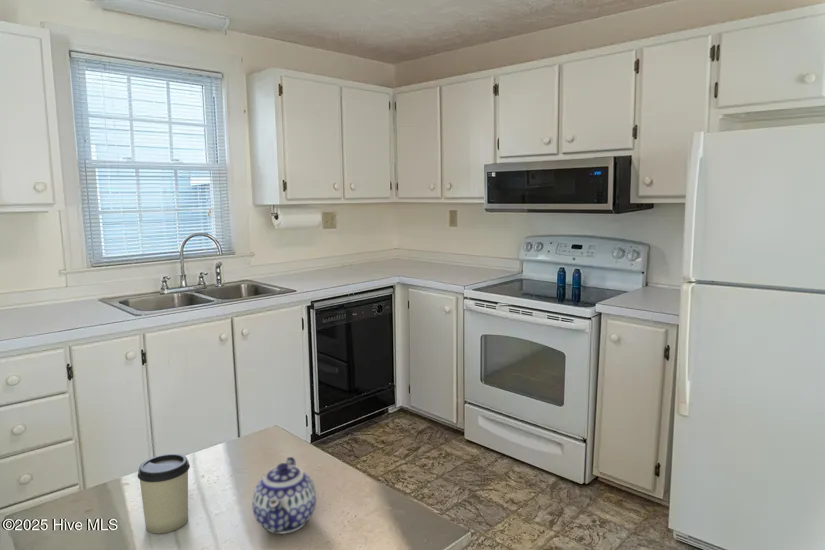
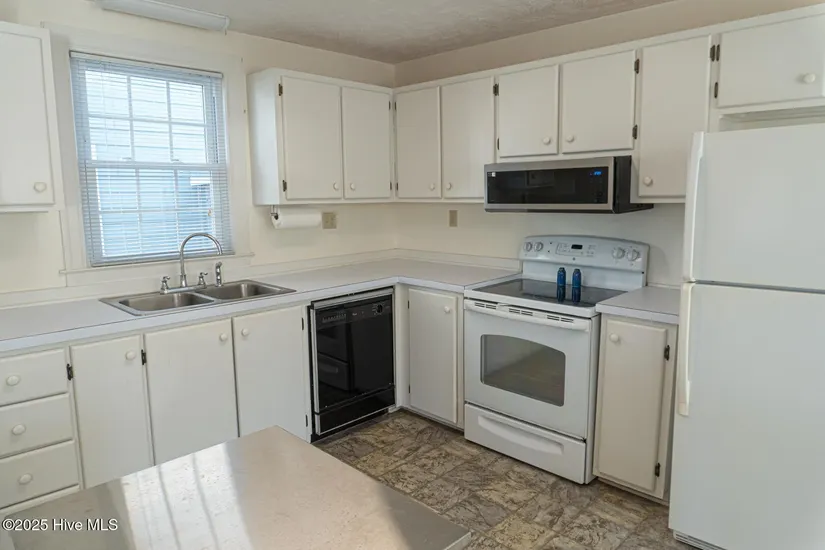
- teapot (284, 493)
- cup (165, 492)
